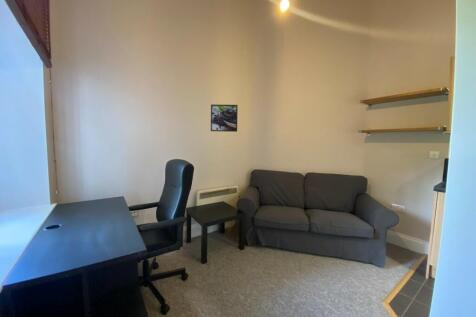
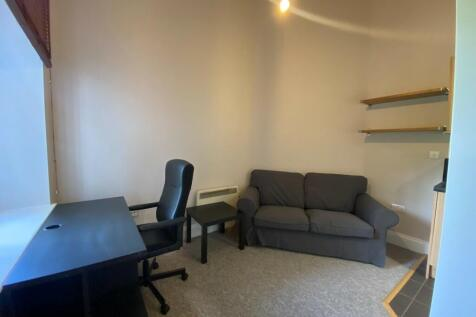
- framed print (224, 118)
